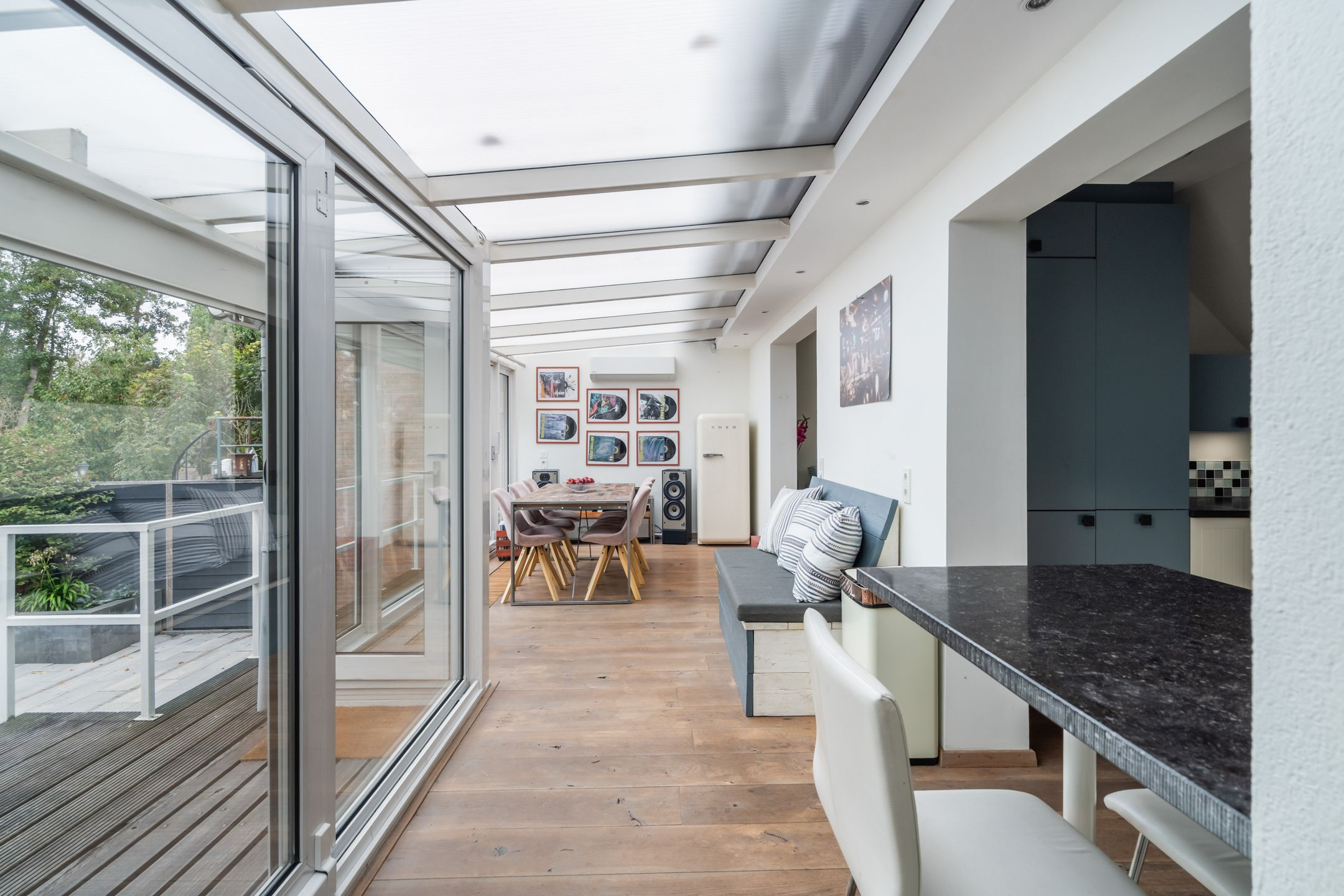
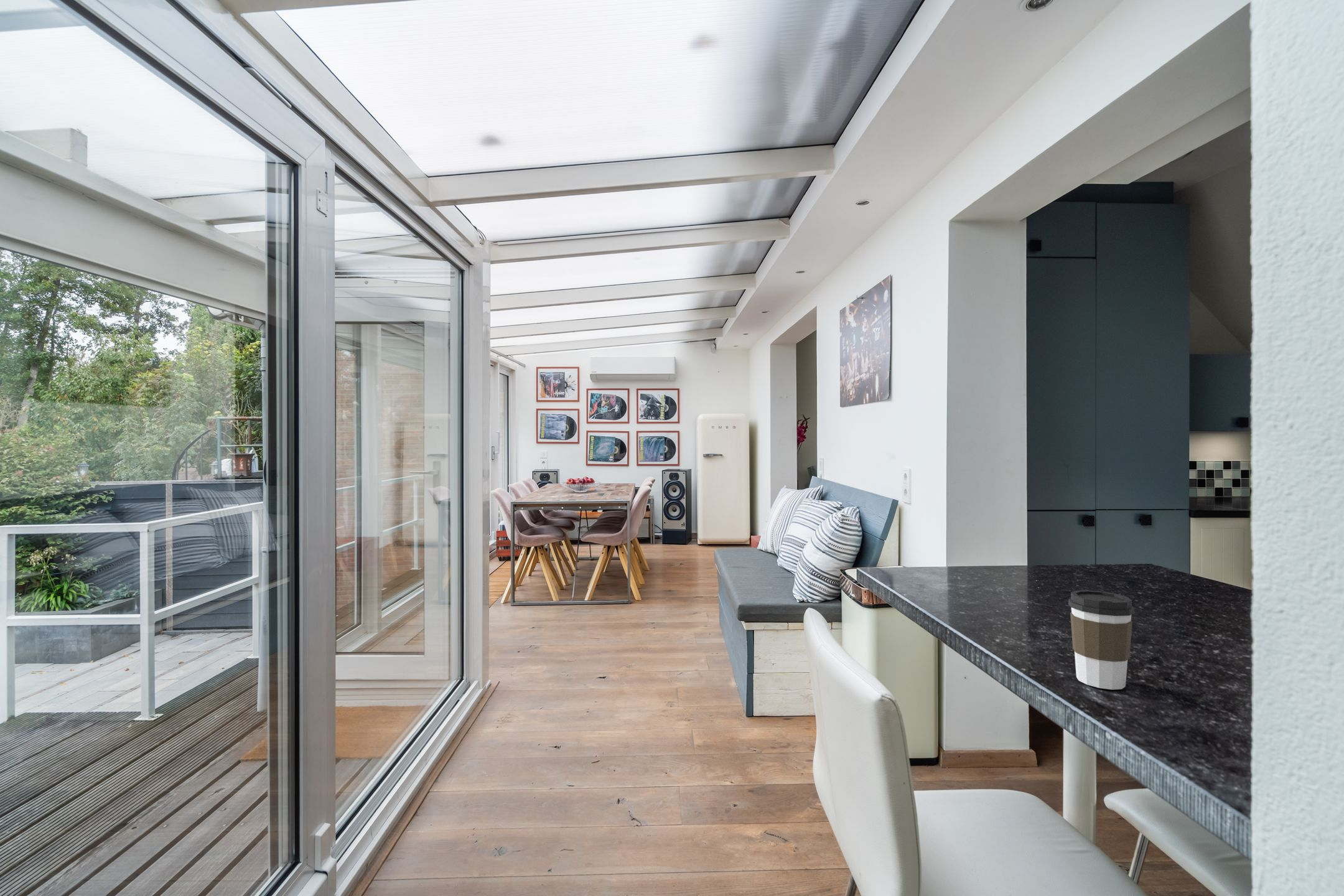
+ coffee cup (1100, 638)
